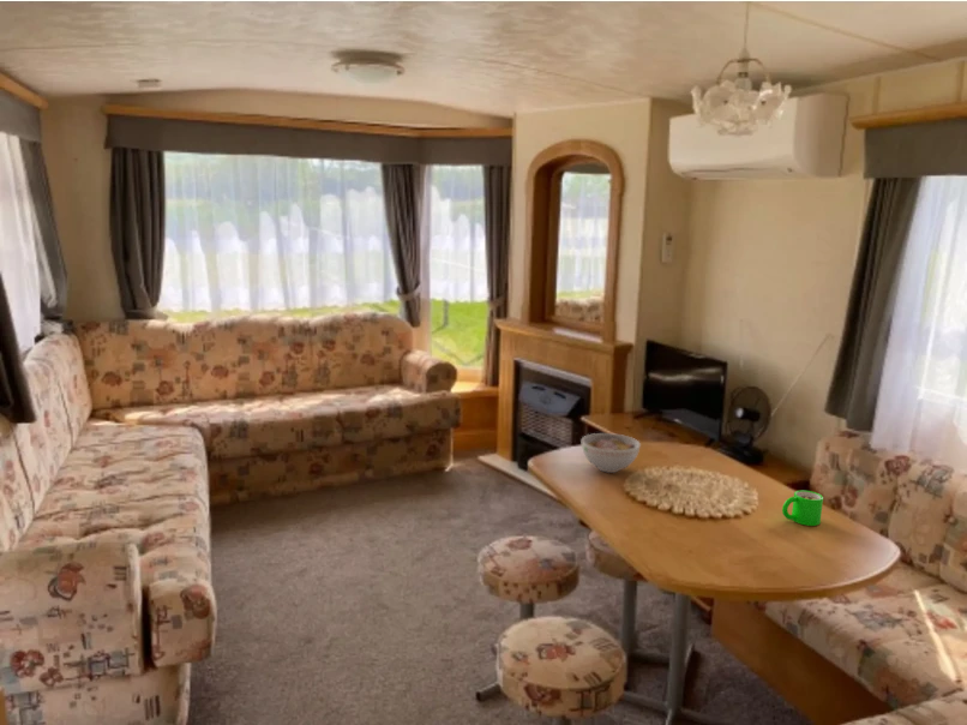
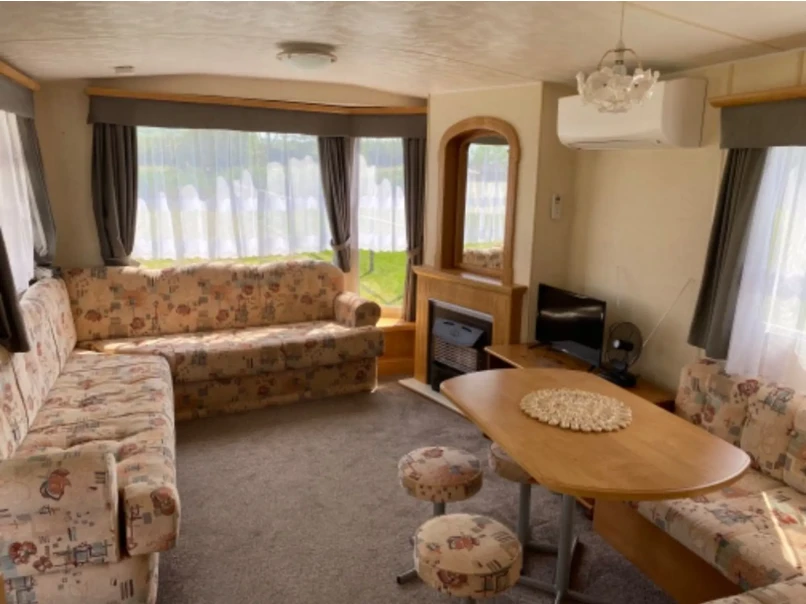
- bowl (609, 455)
- mug (800, 508)
